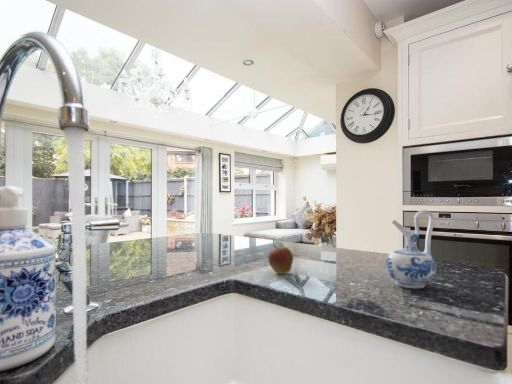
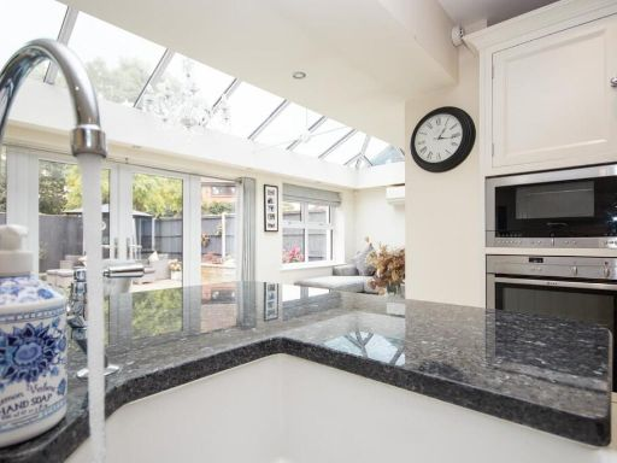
- ceramic pitcher (410, 247)
- fruit (280, 258)
